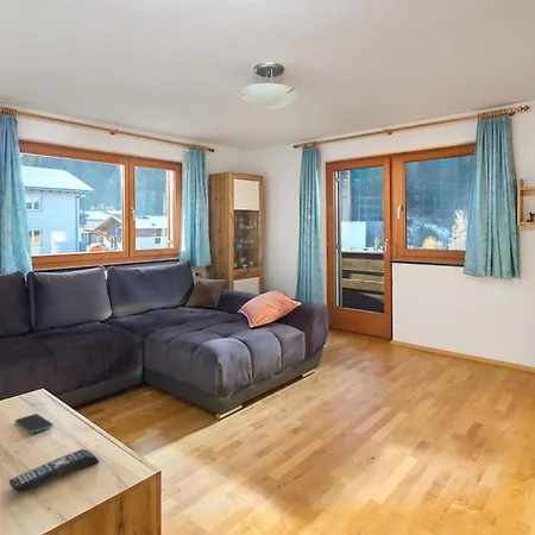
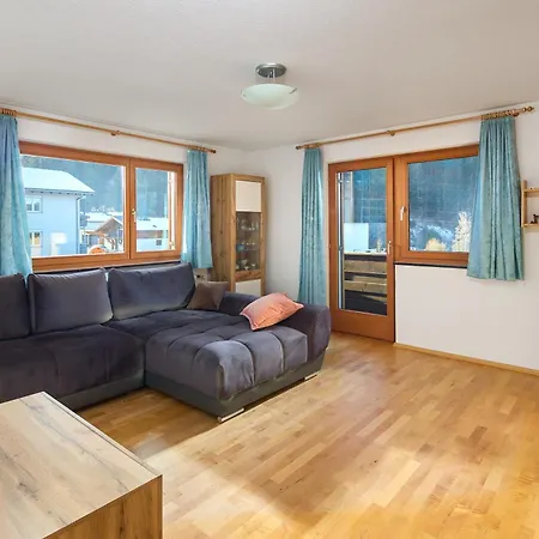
- smartphone (33, 422)
- remote control (56, 468)
